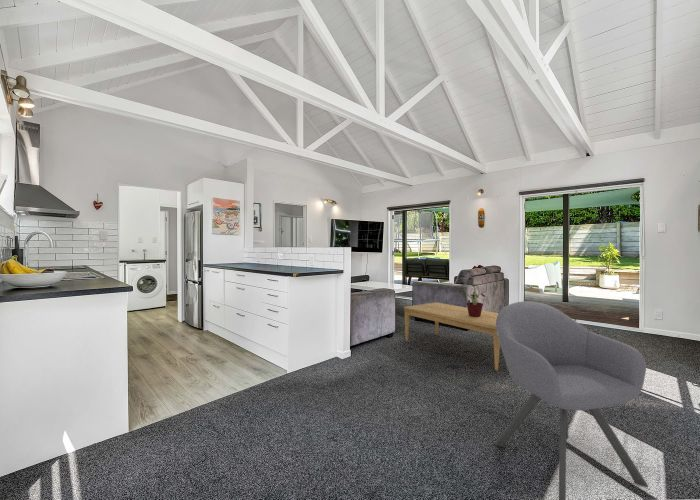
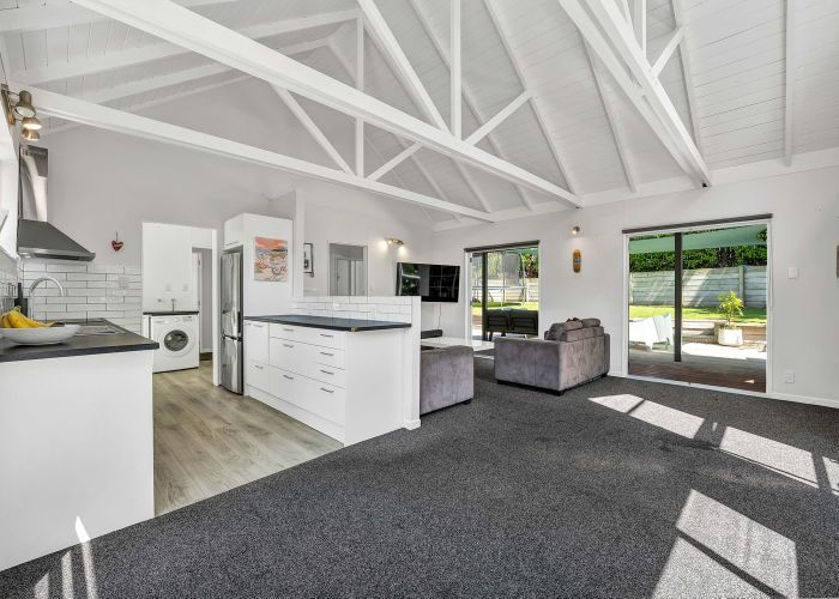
- potted plant (470, 297)
- coffee table (462, 327)
- chair (557, 383)
